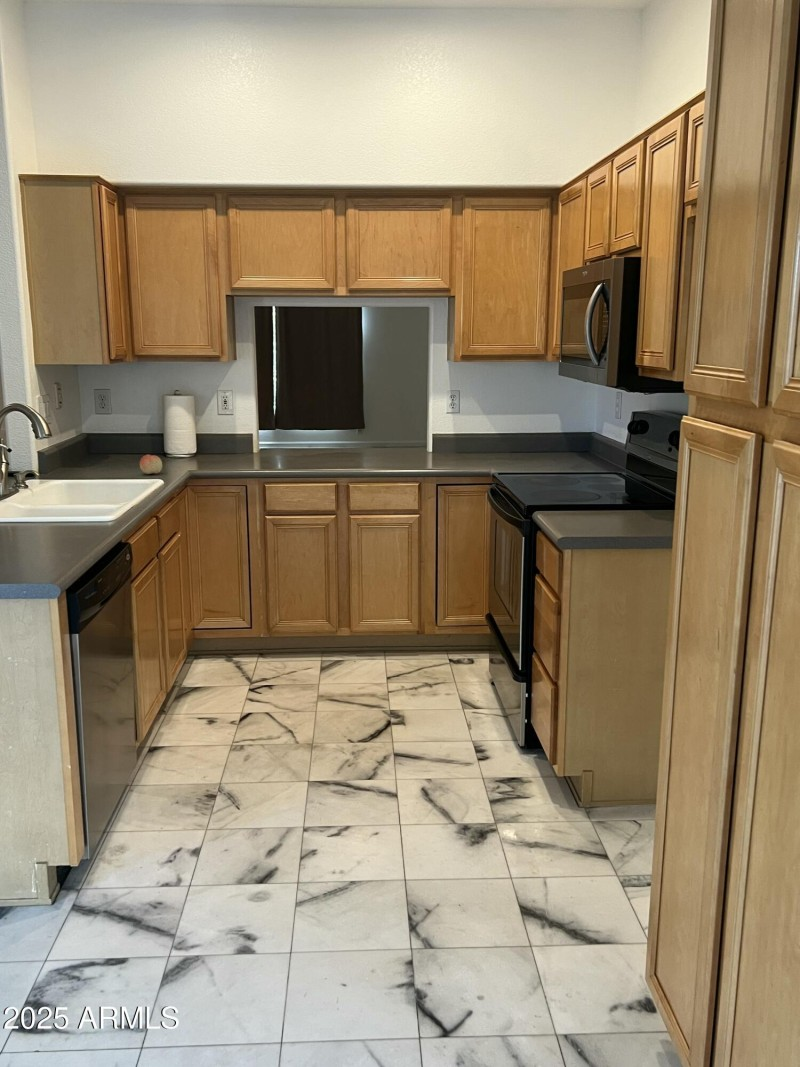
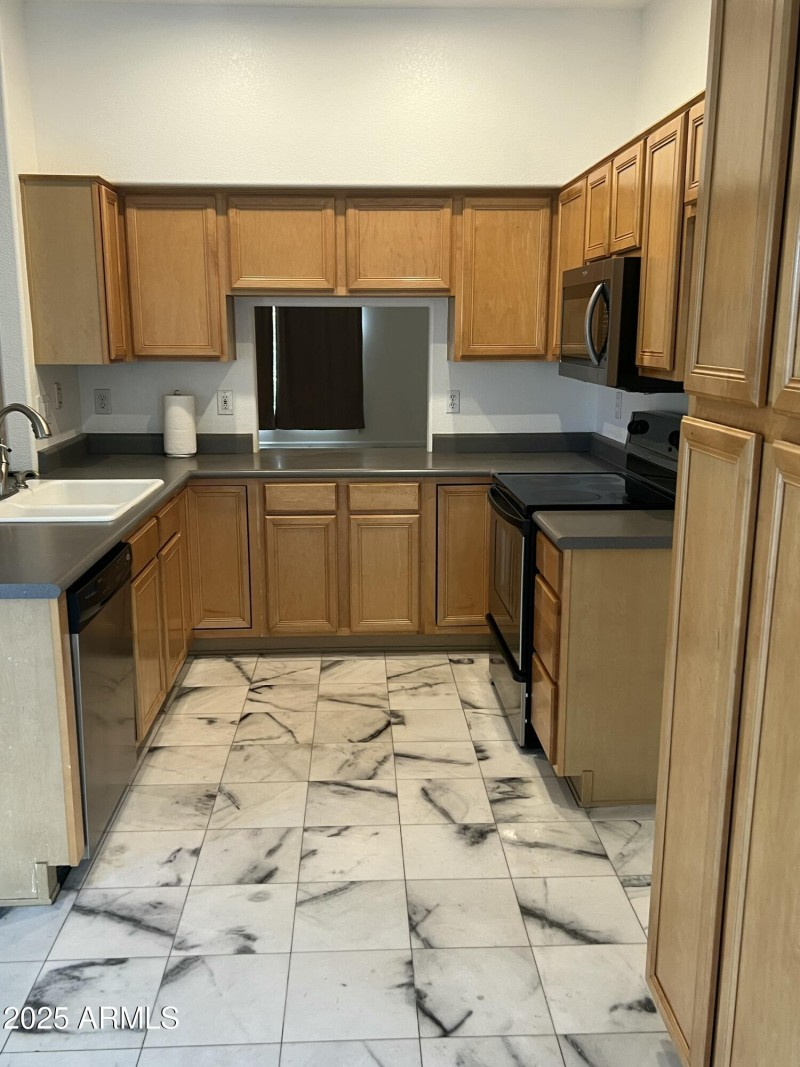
- fruit (151, 464)
